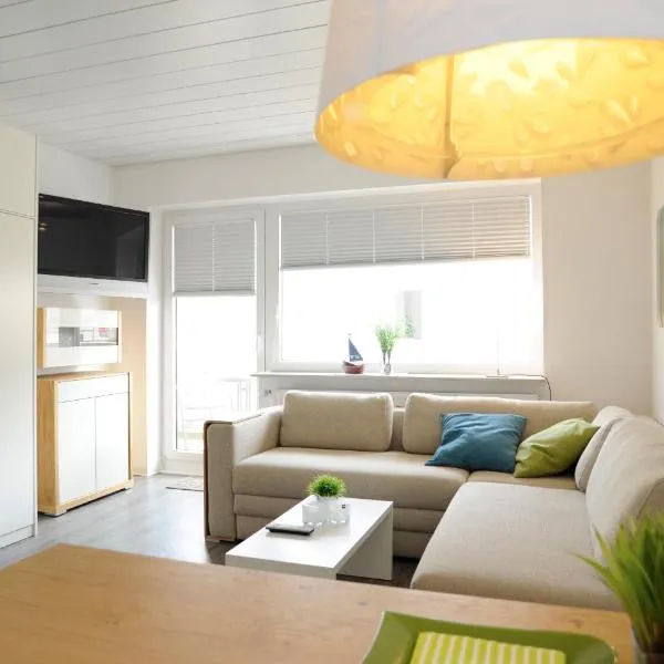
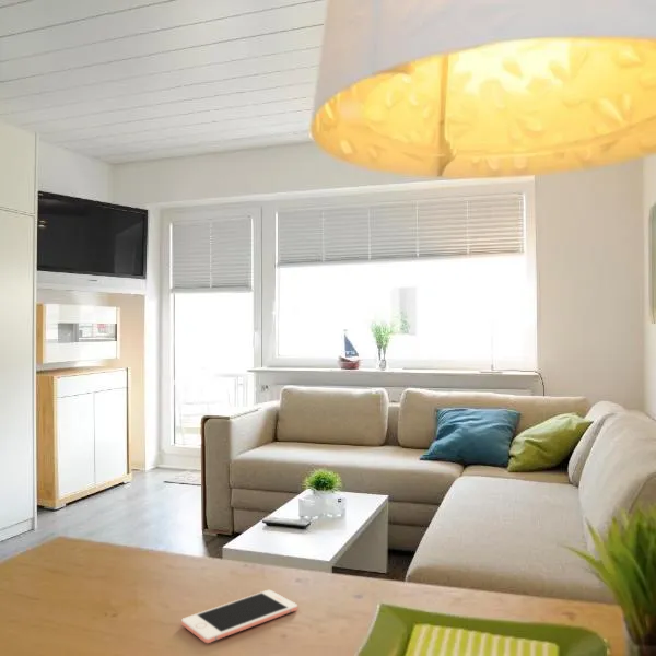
+ cell phone (241, 614)
